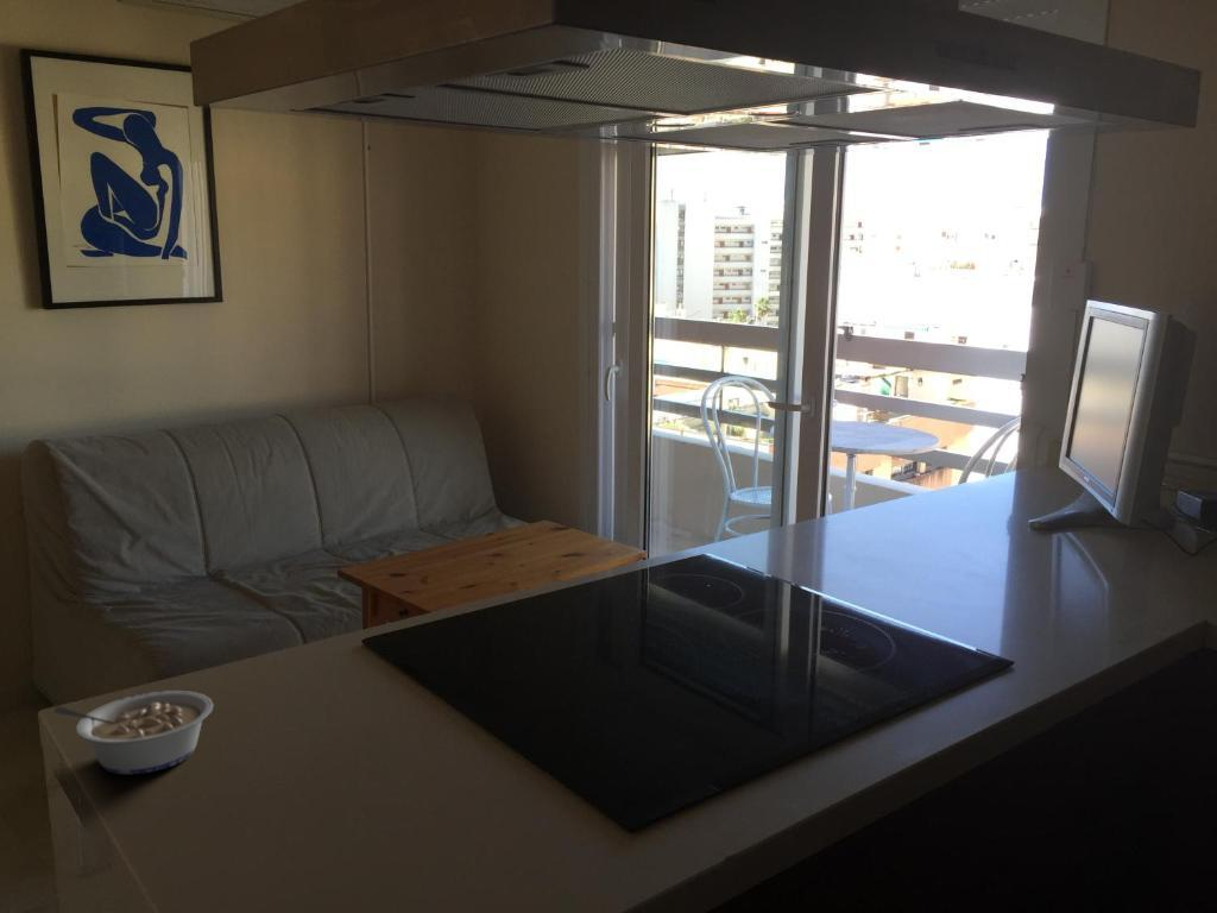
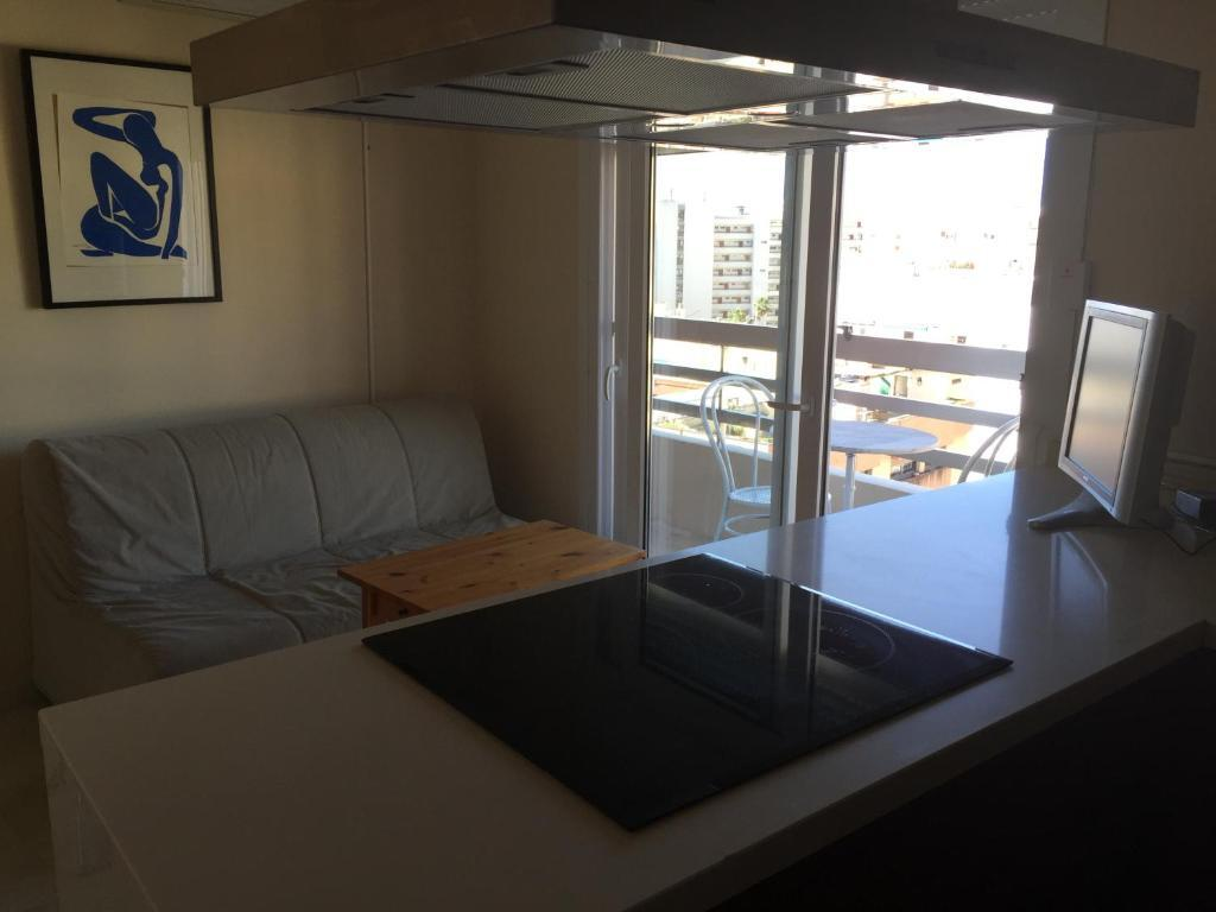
- legume (141, 732)
